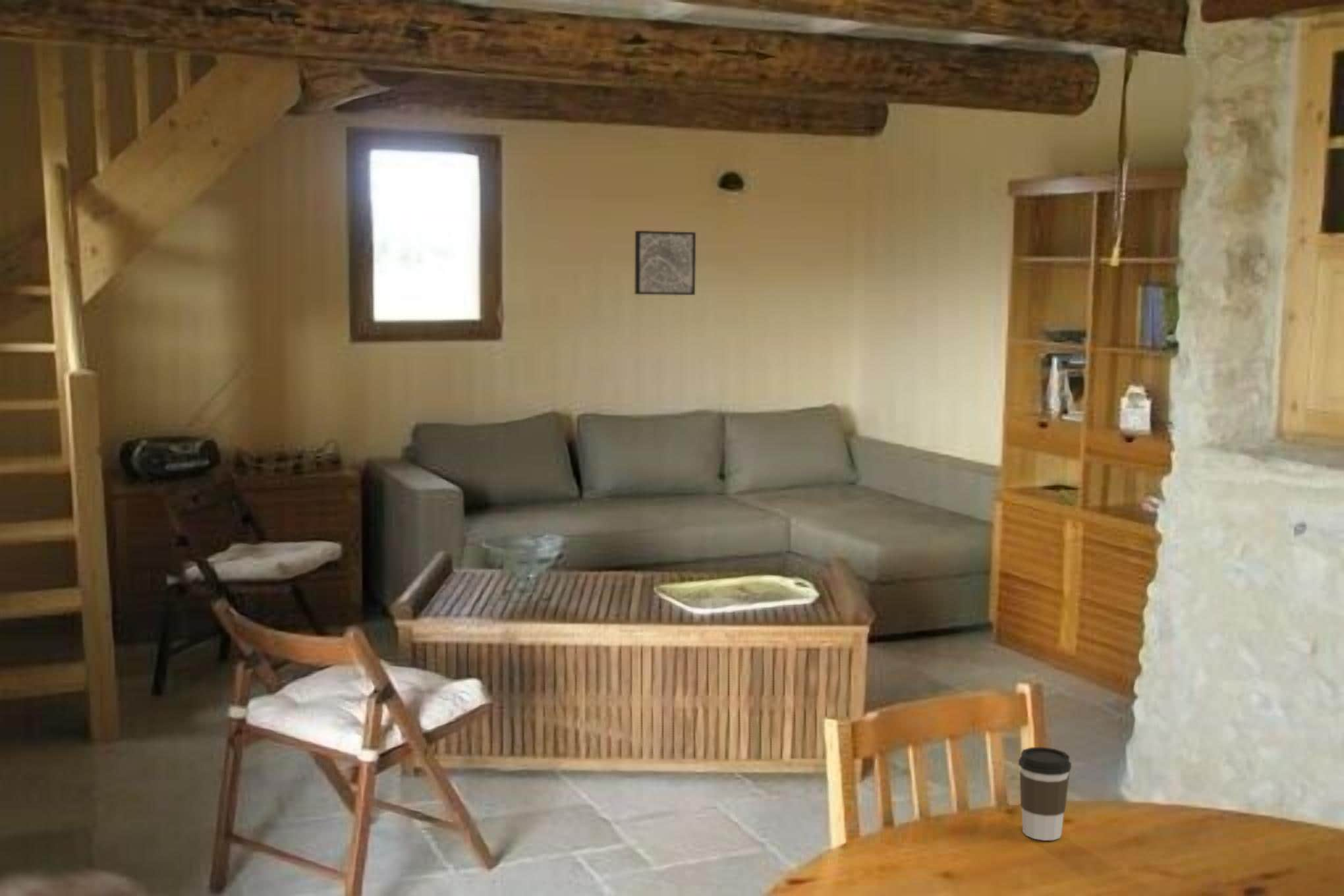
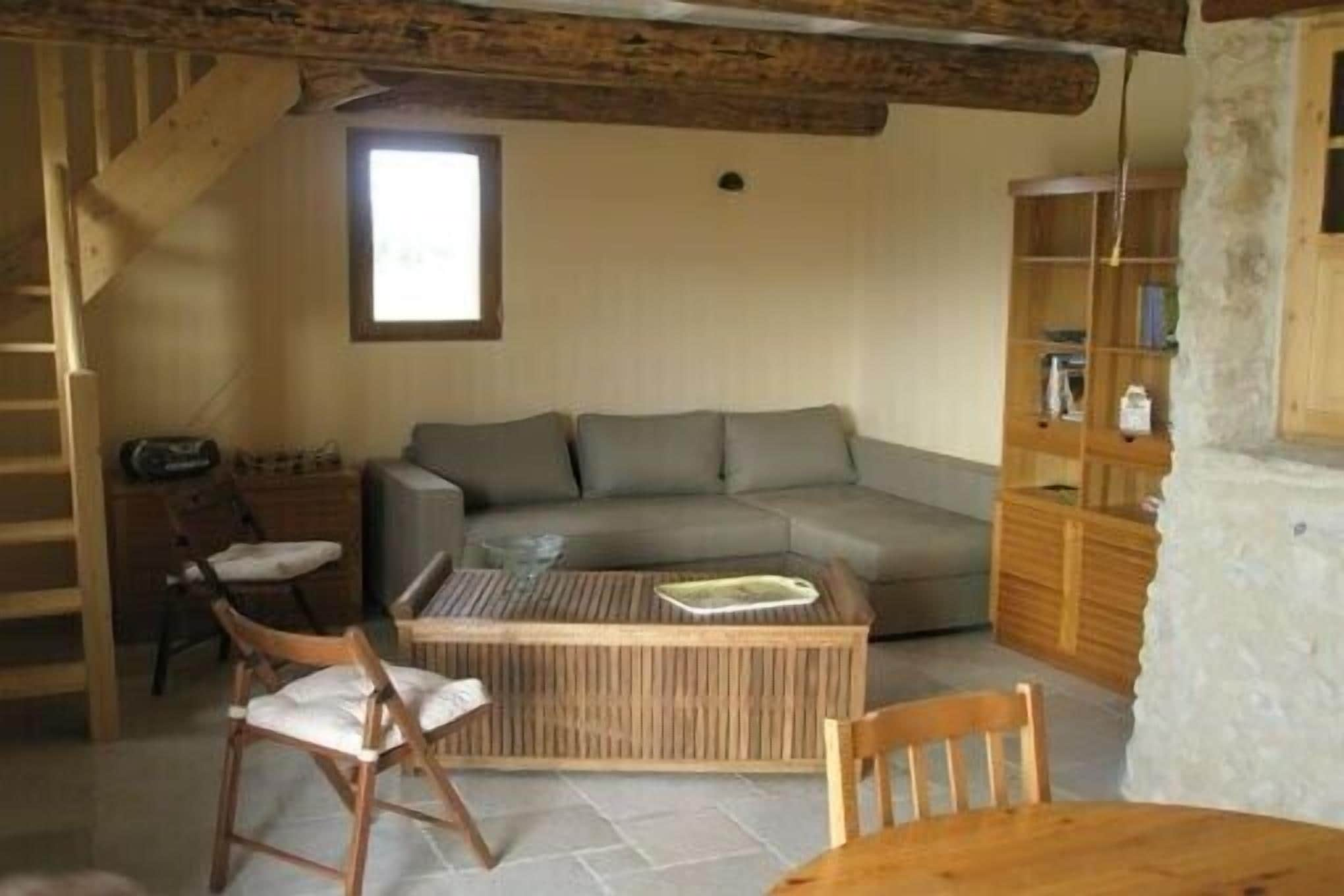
- coffee cup (1044, 794)
- wall art (665, 263)
